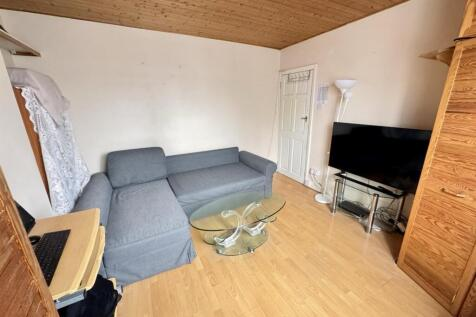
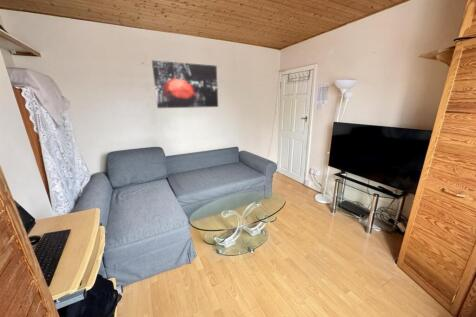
+ wall art (188, 86)
